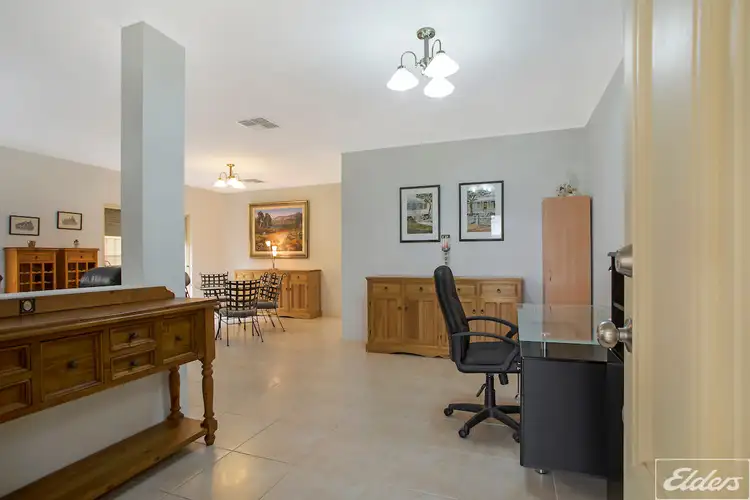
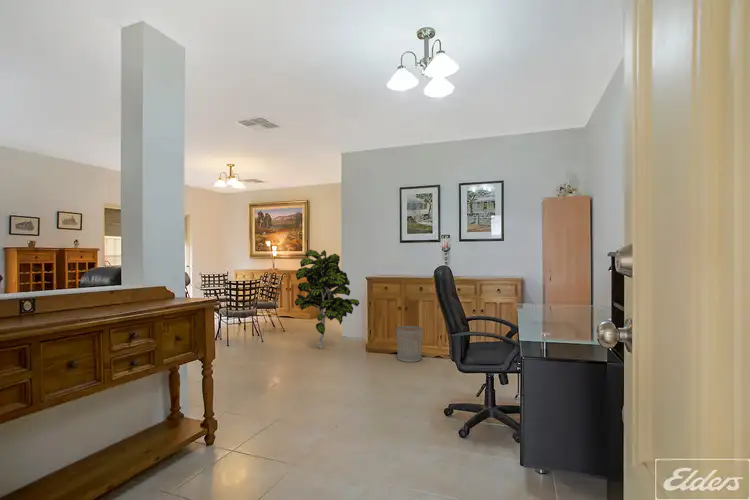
+ waste bin (409, 343)
+ indoor plant (325, 298)
